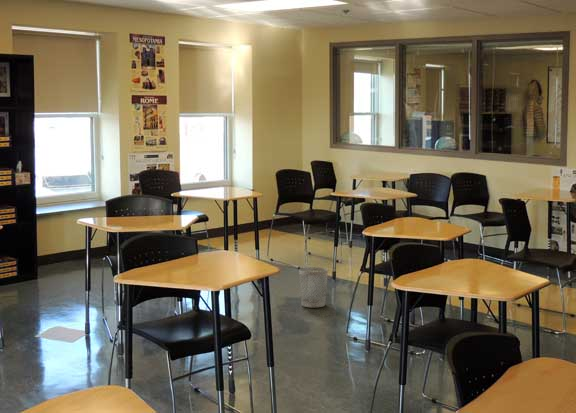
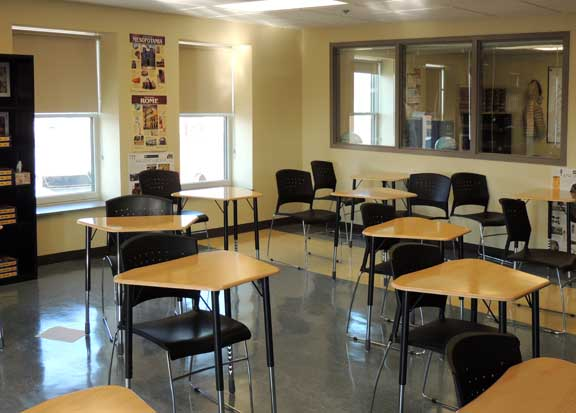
- wastebasket (313, 287)
